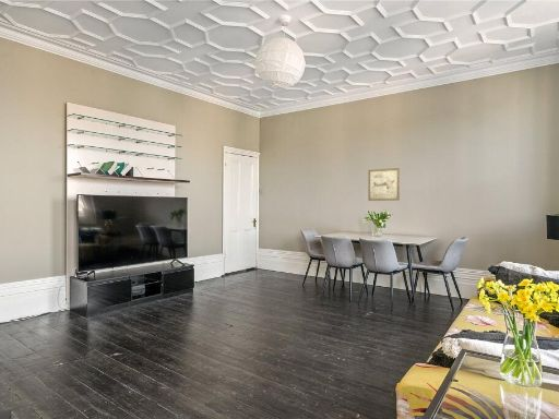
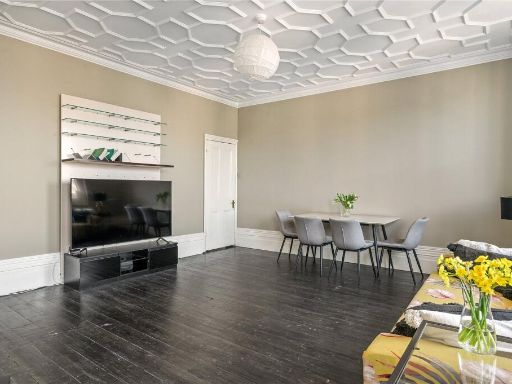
- wall art (383, 184)
